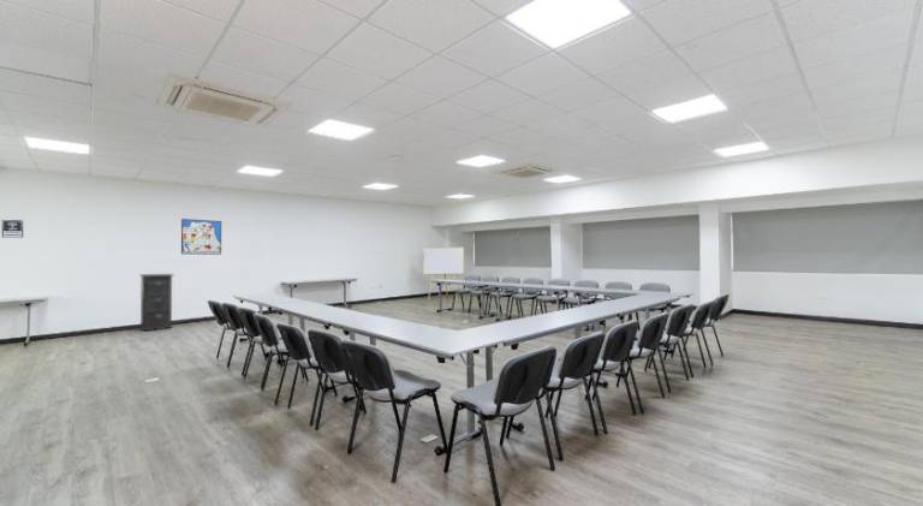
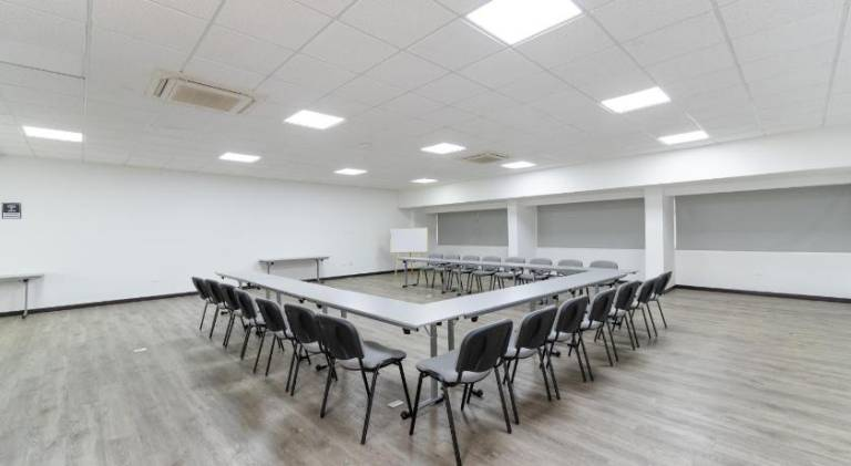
- filing cabinet (156, 300)
- wall art (202, 237)
